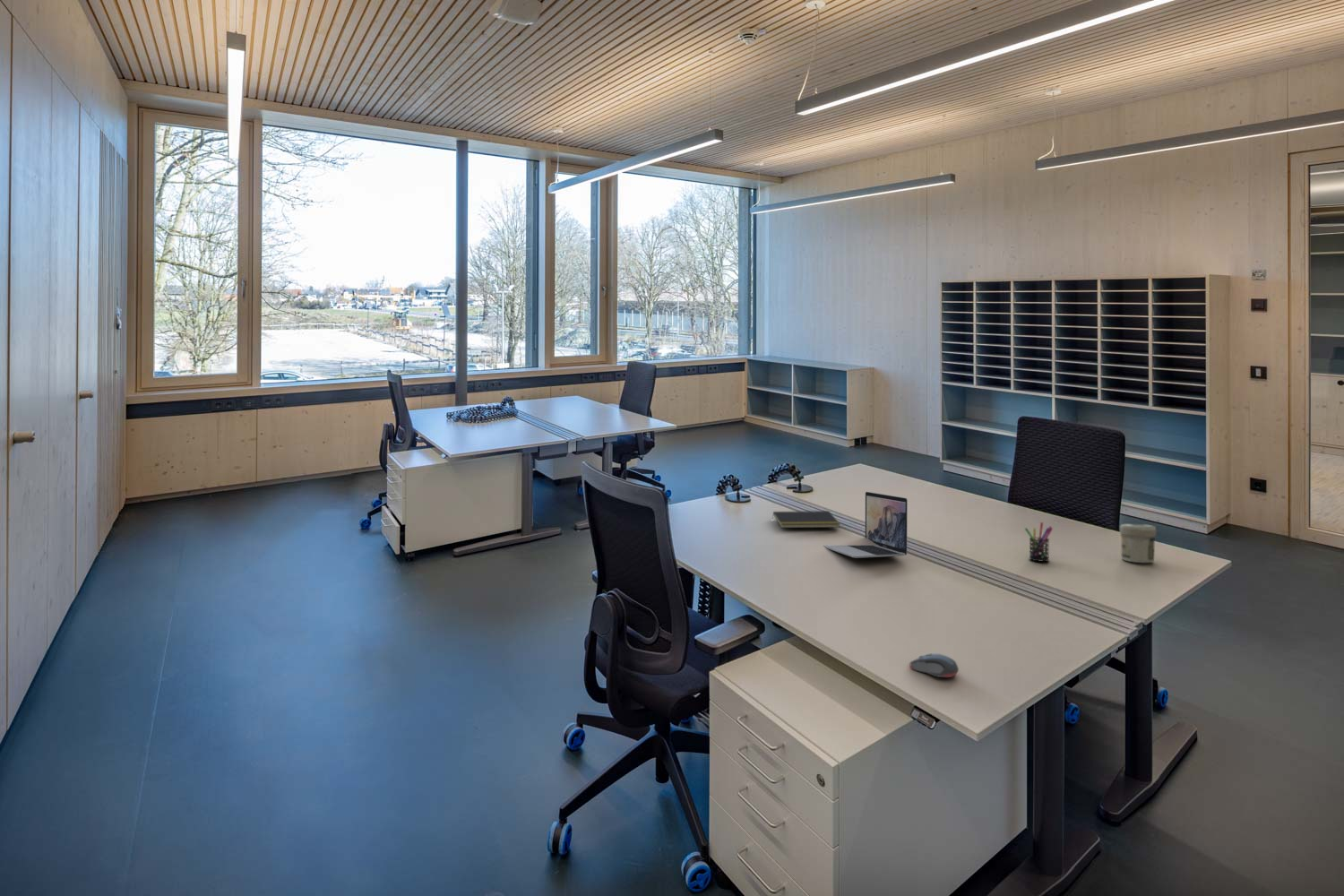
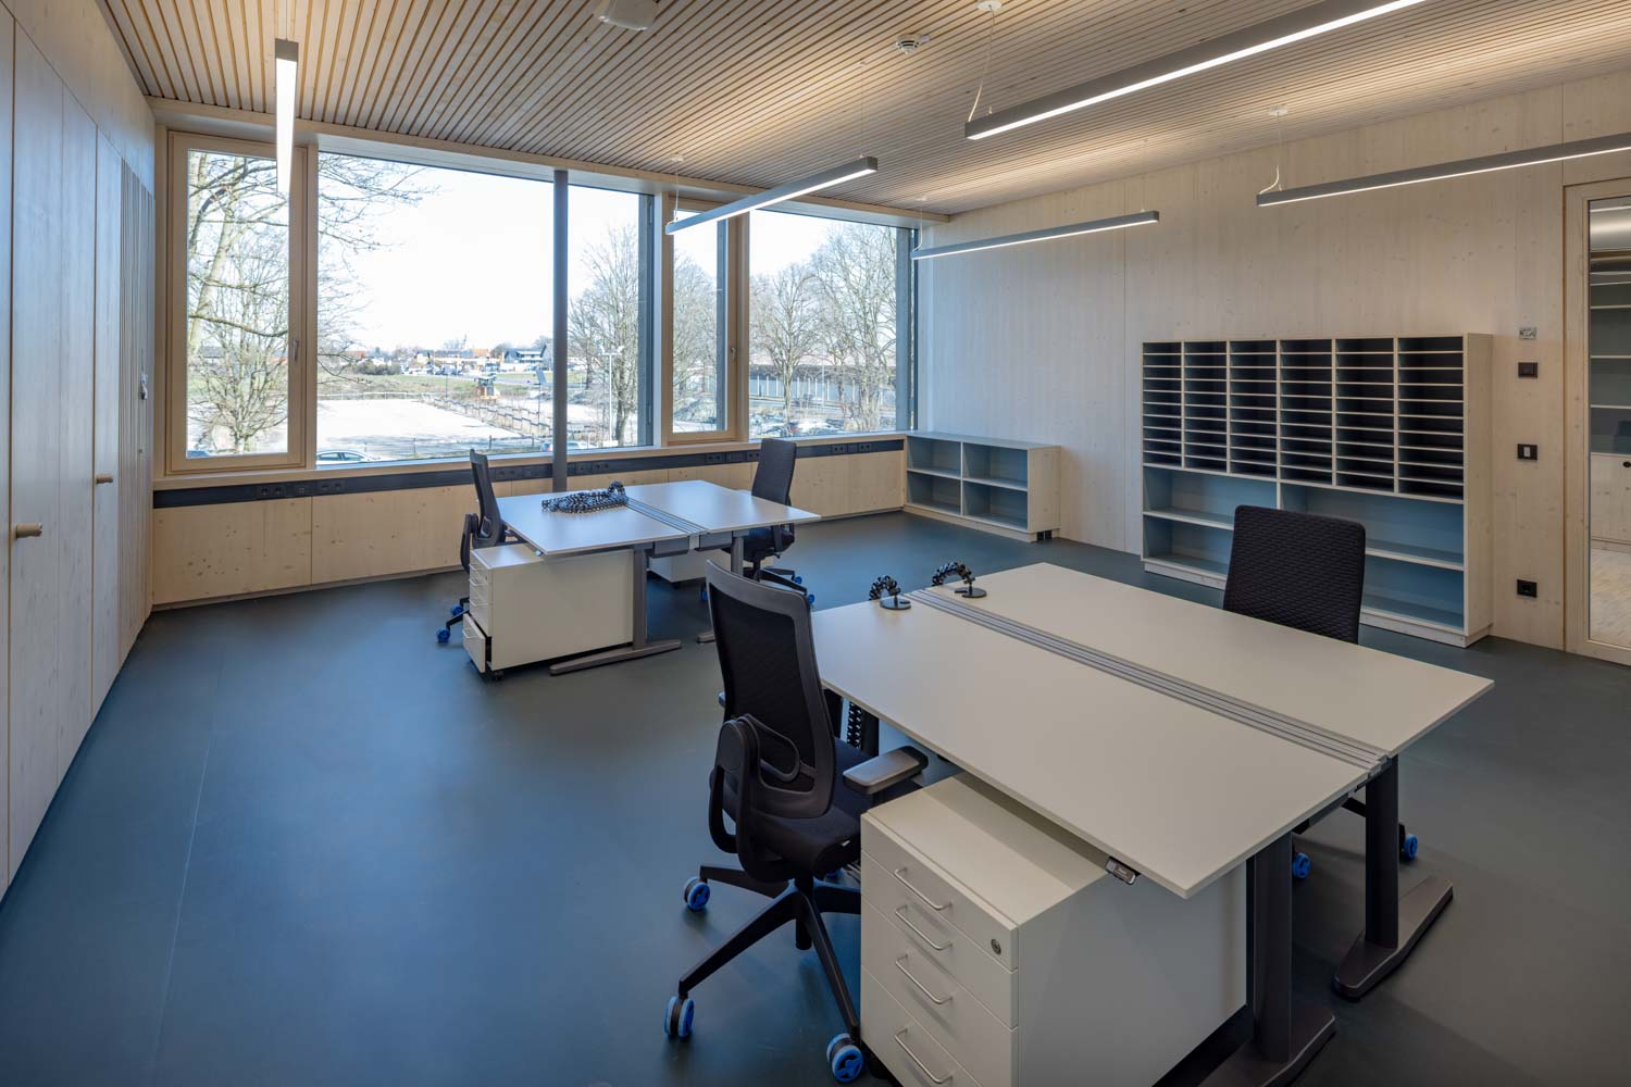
- laptop (866, 523)
- pen holder (1037, 540)
- notepad (806, 519)
- computer mouse (934, 662)
- jar (1137, 542)
